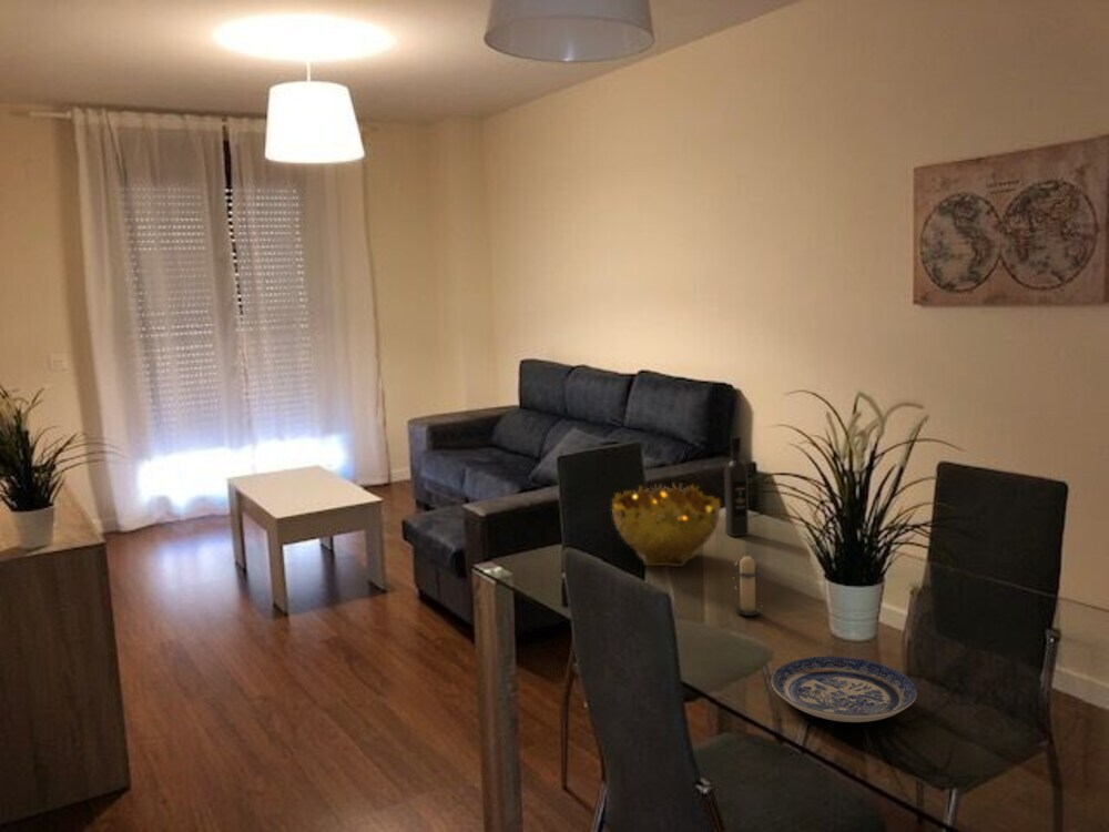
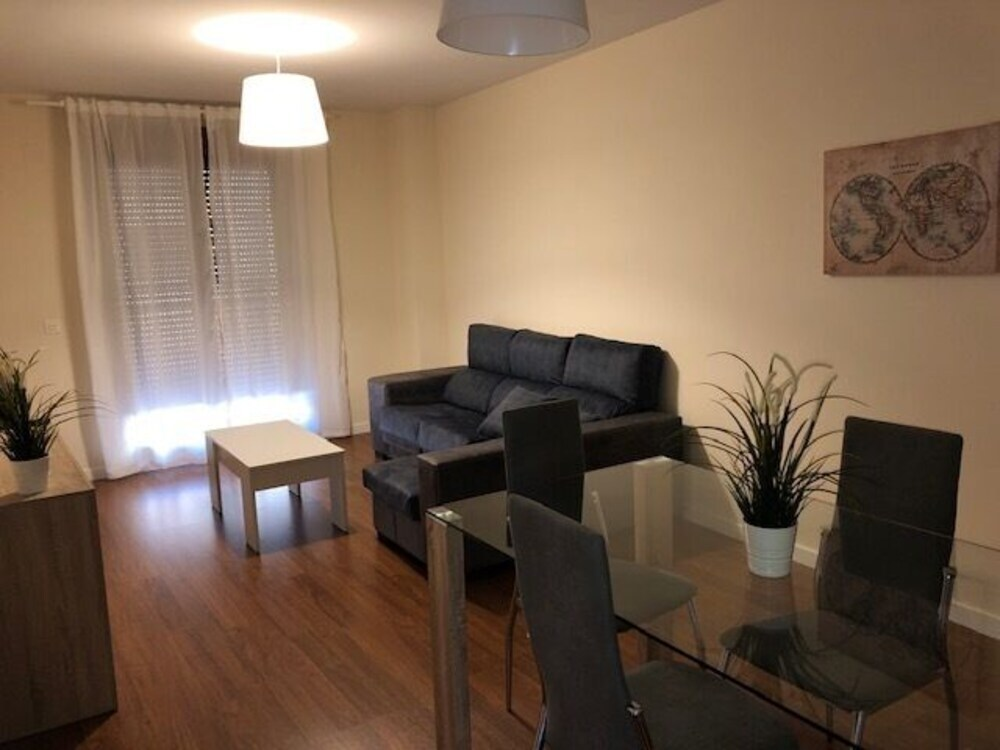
- wine bottle (735, 485)
- plate (842, 692)
- decorative bowl (665, 526)
- candle (747, 582)
